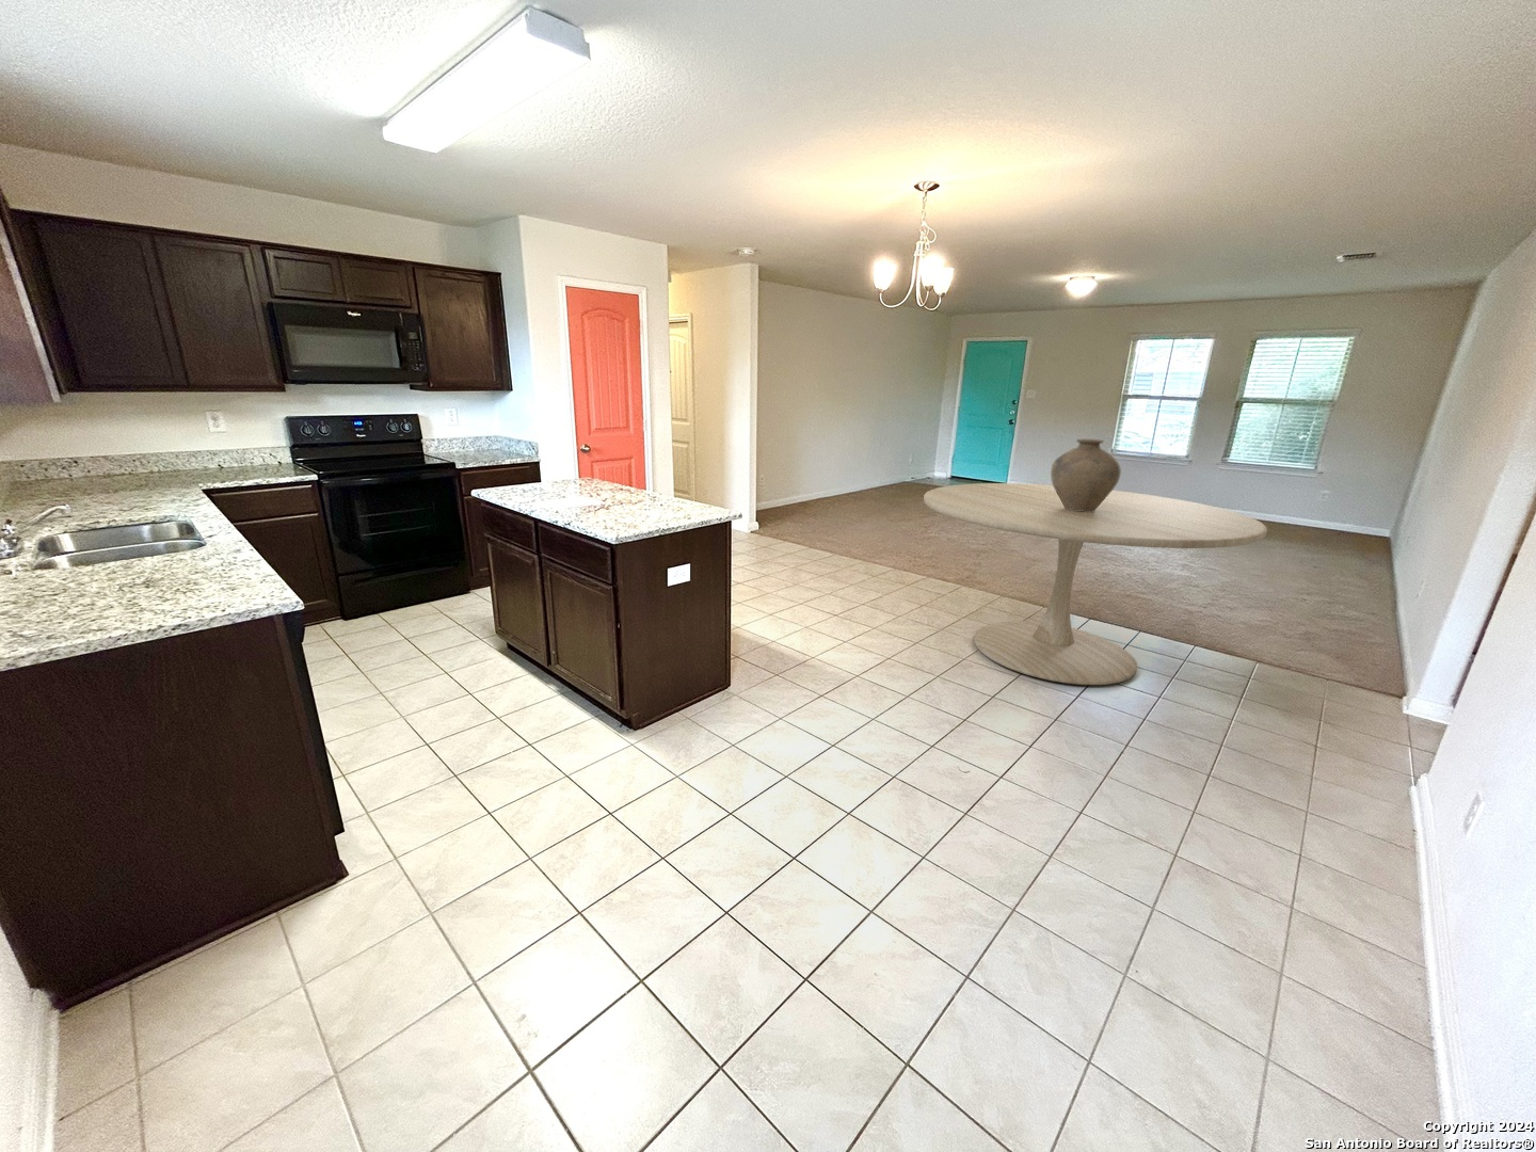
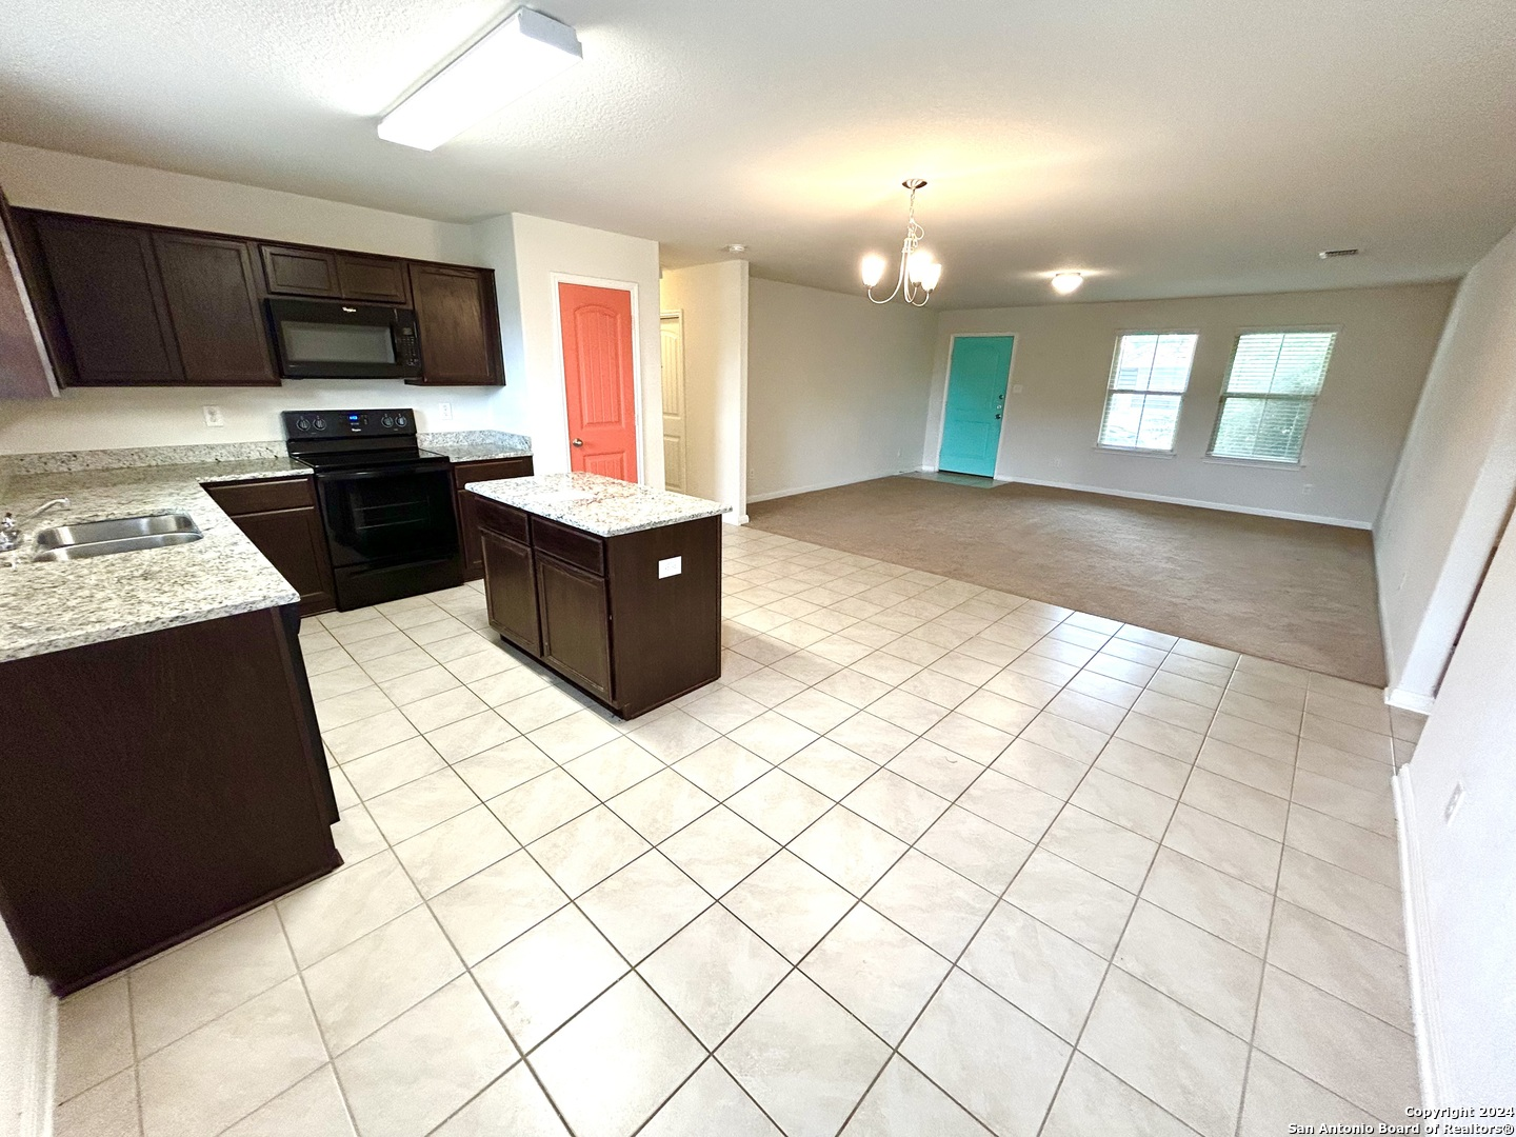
- dining table (1063, 581)
- vase (1085, 474)
